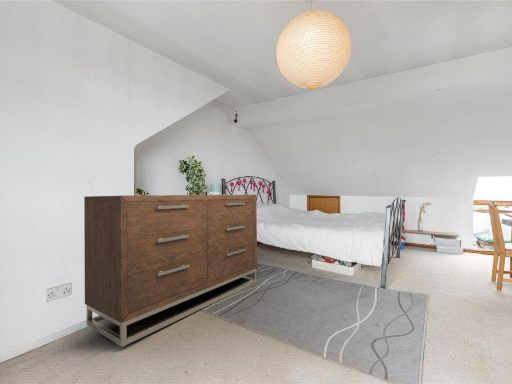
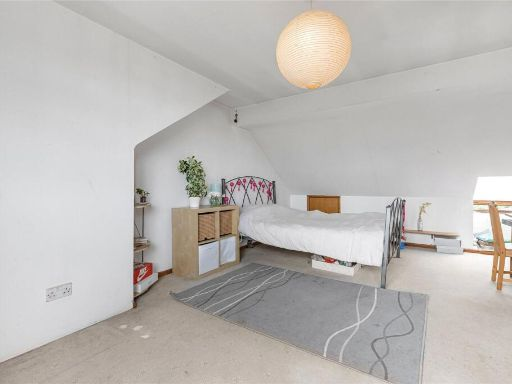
- dresser (187, 247)
